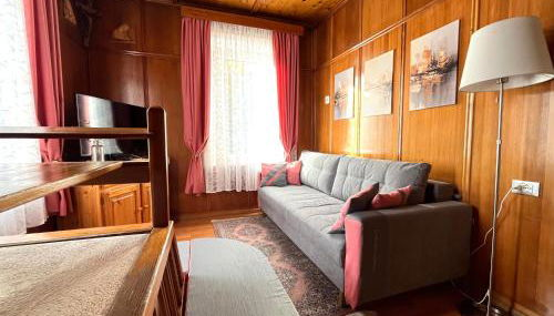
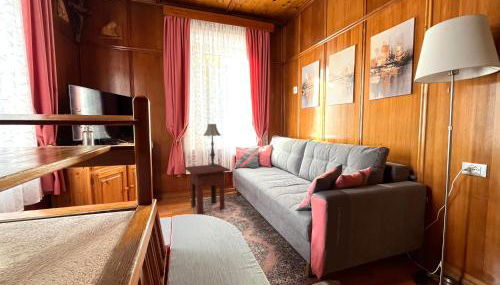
+ table lamp (212, 145)
+ side table (205, 186)
